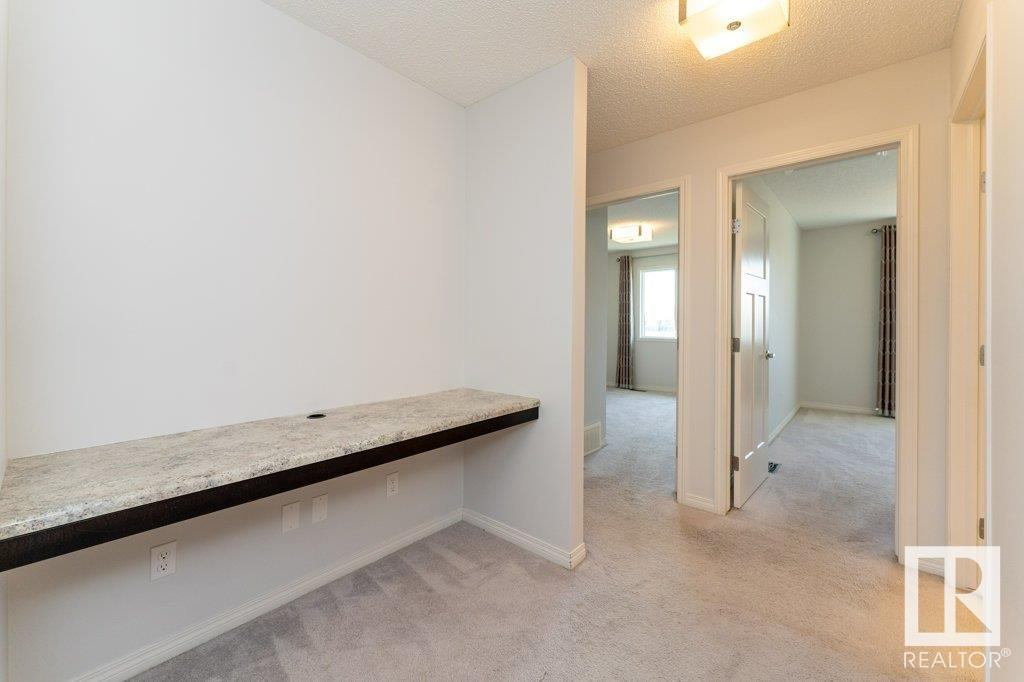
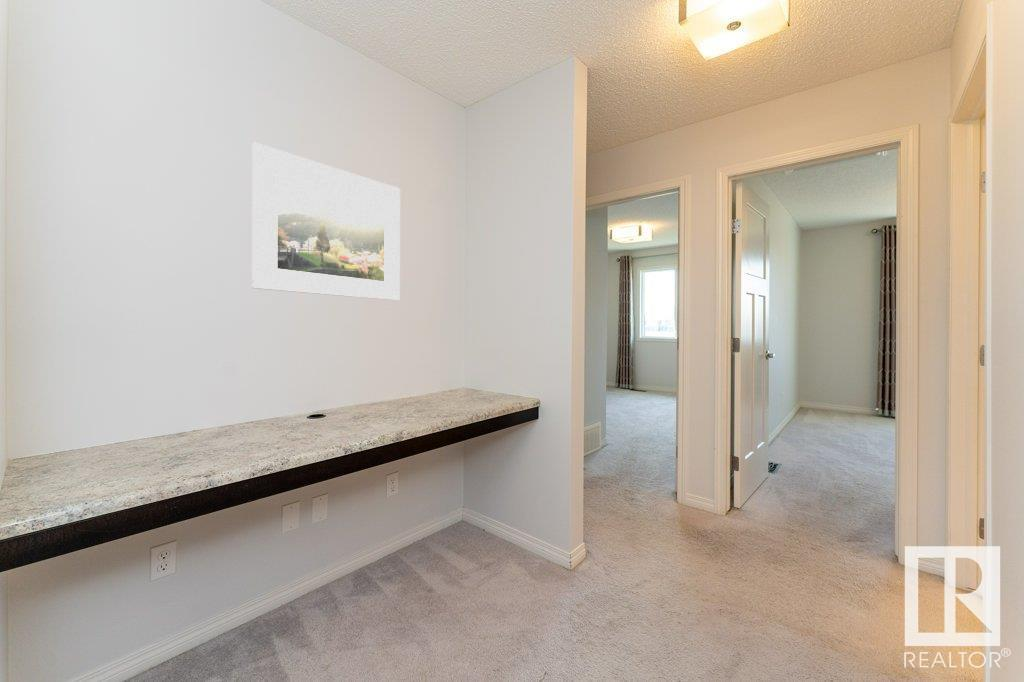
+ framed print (335, 232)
